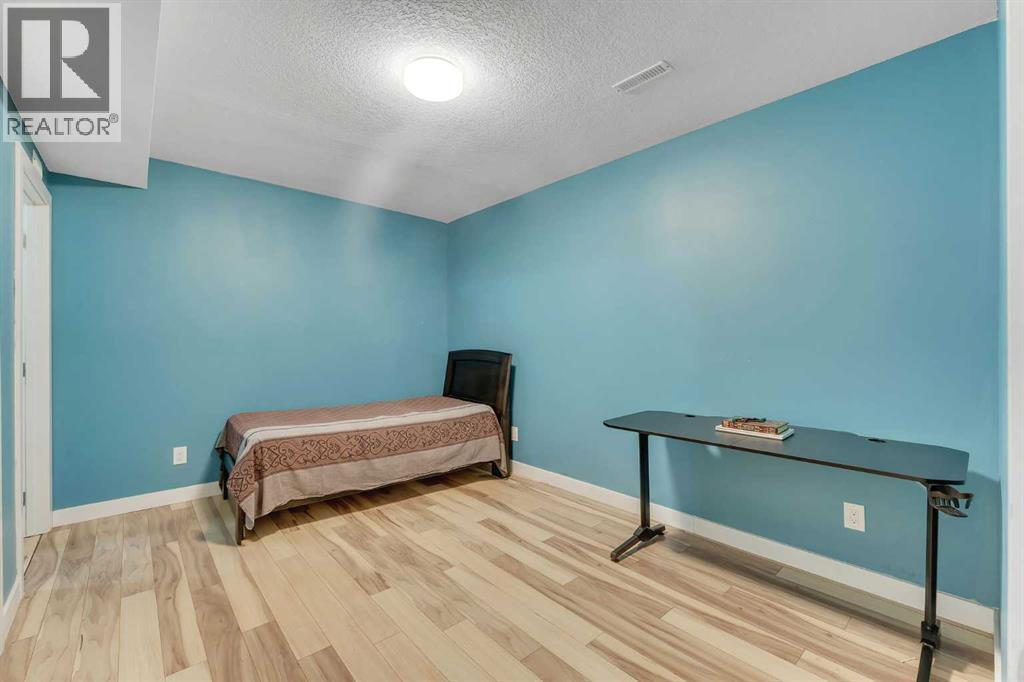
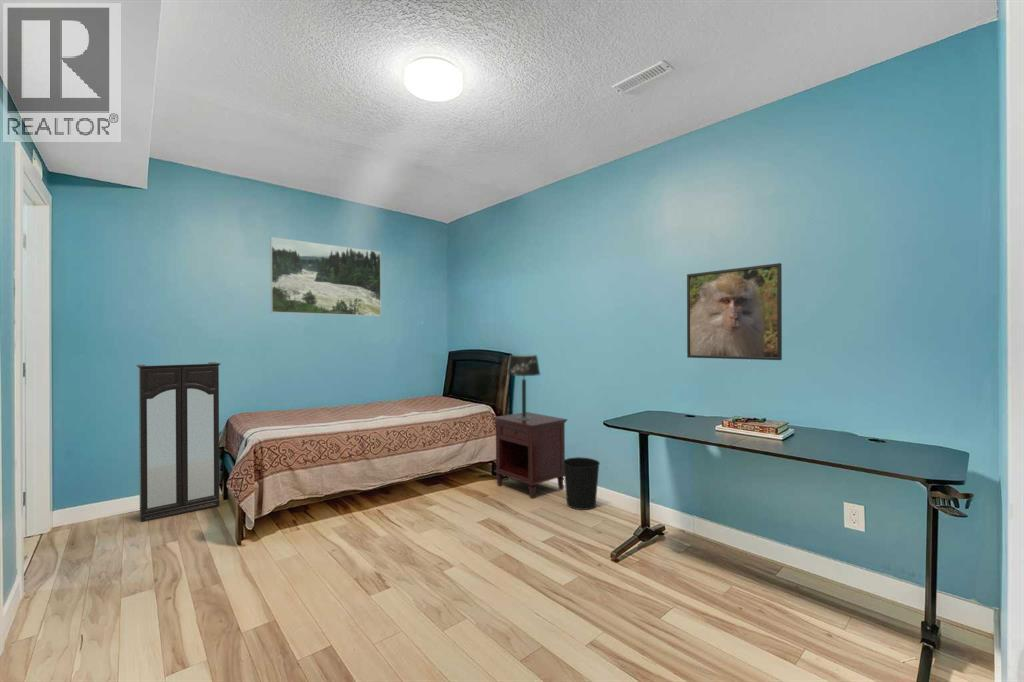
+ nightstand (529, 452)
+ cabinet (179, 436)
+ table lamp (523, 386)
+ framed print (329, 279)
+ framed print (730, 314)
+ wastebasket (581, 483)
